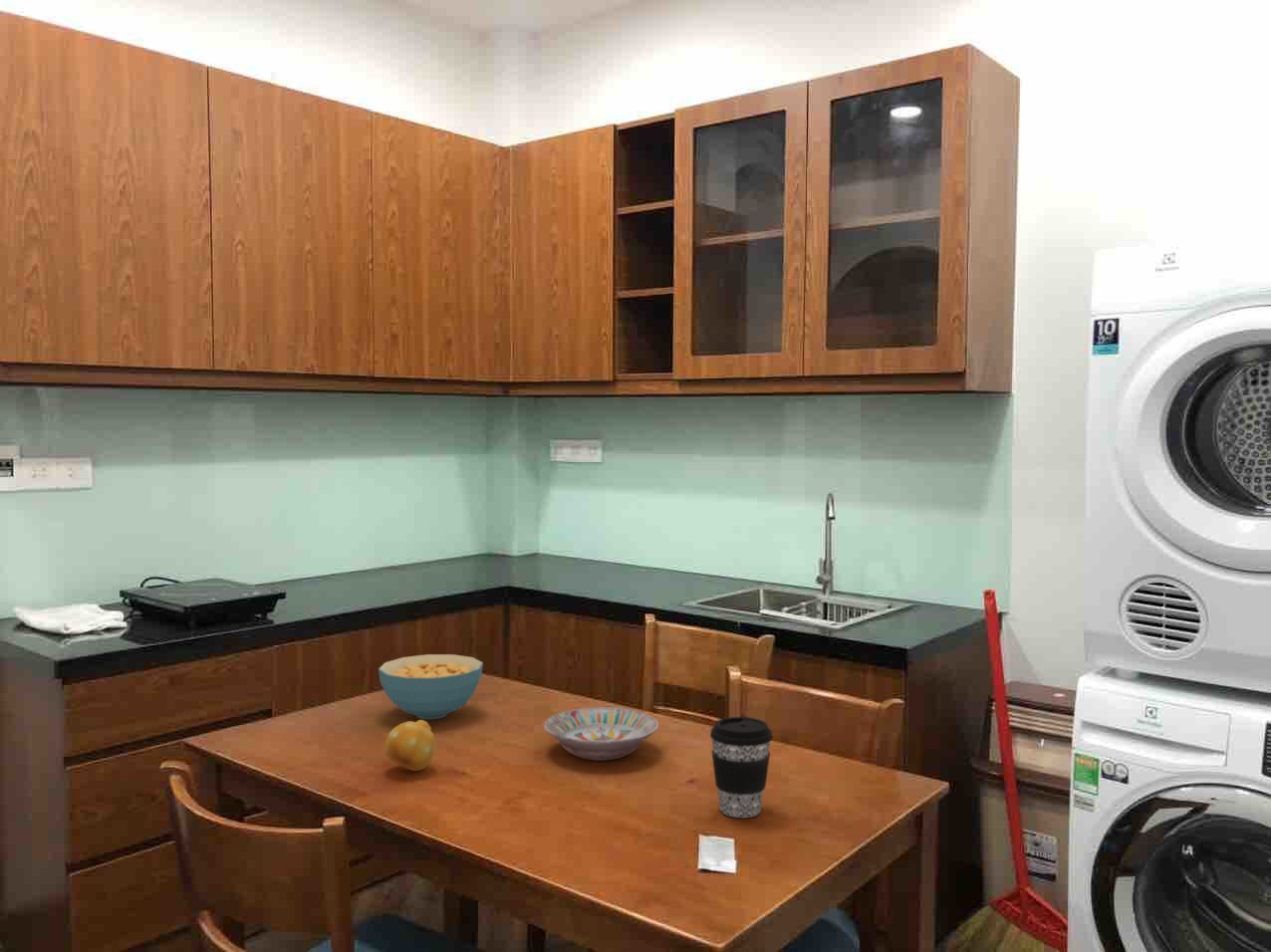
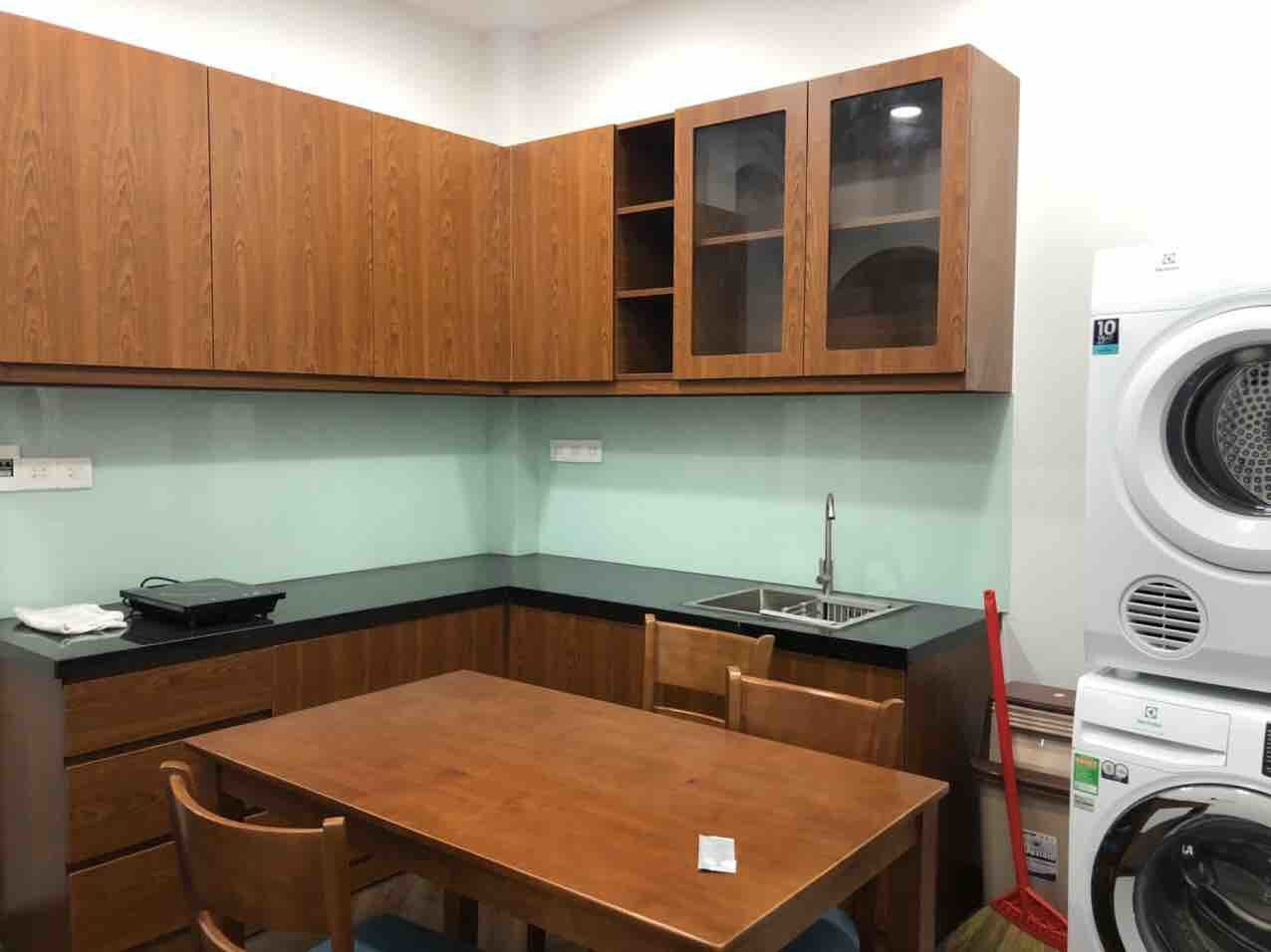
- bowl (601, 737)
- fruit (410, 746)
- coffee cup (740, 767)
- cereal bowl (431, 690)
